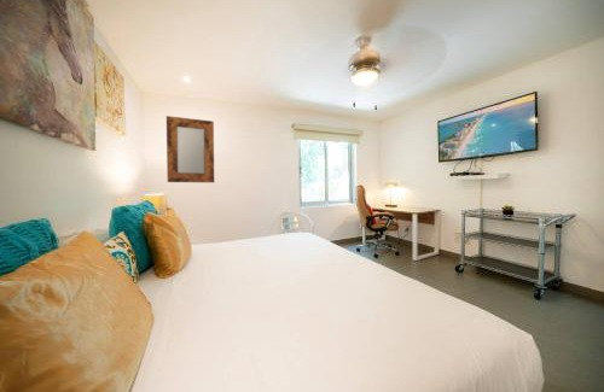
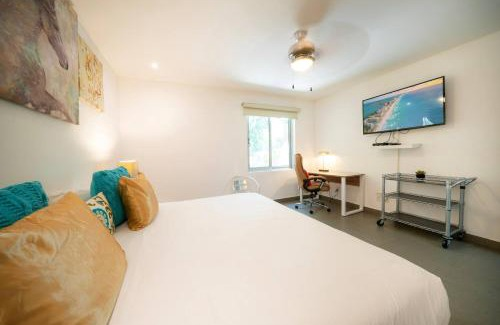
- home mirror (191, 151)
